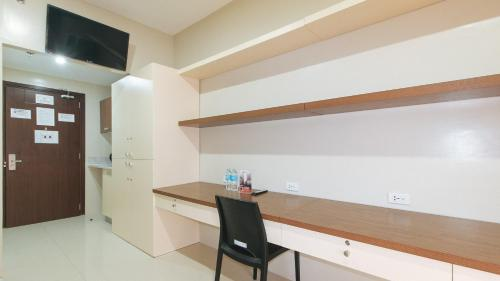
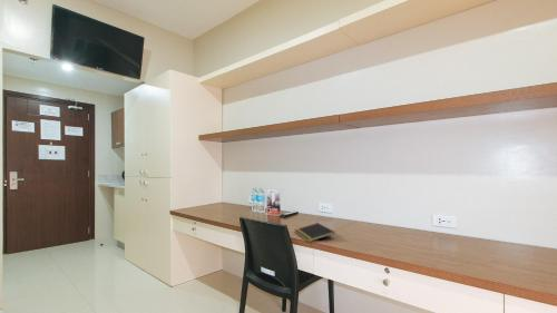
+ notepad (313, 232)
